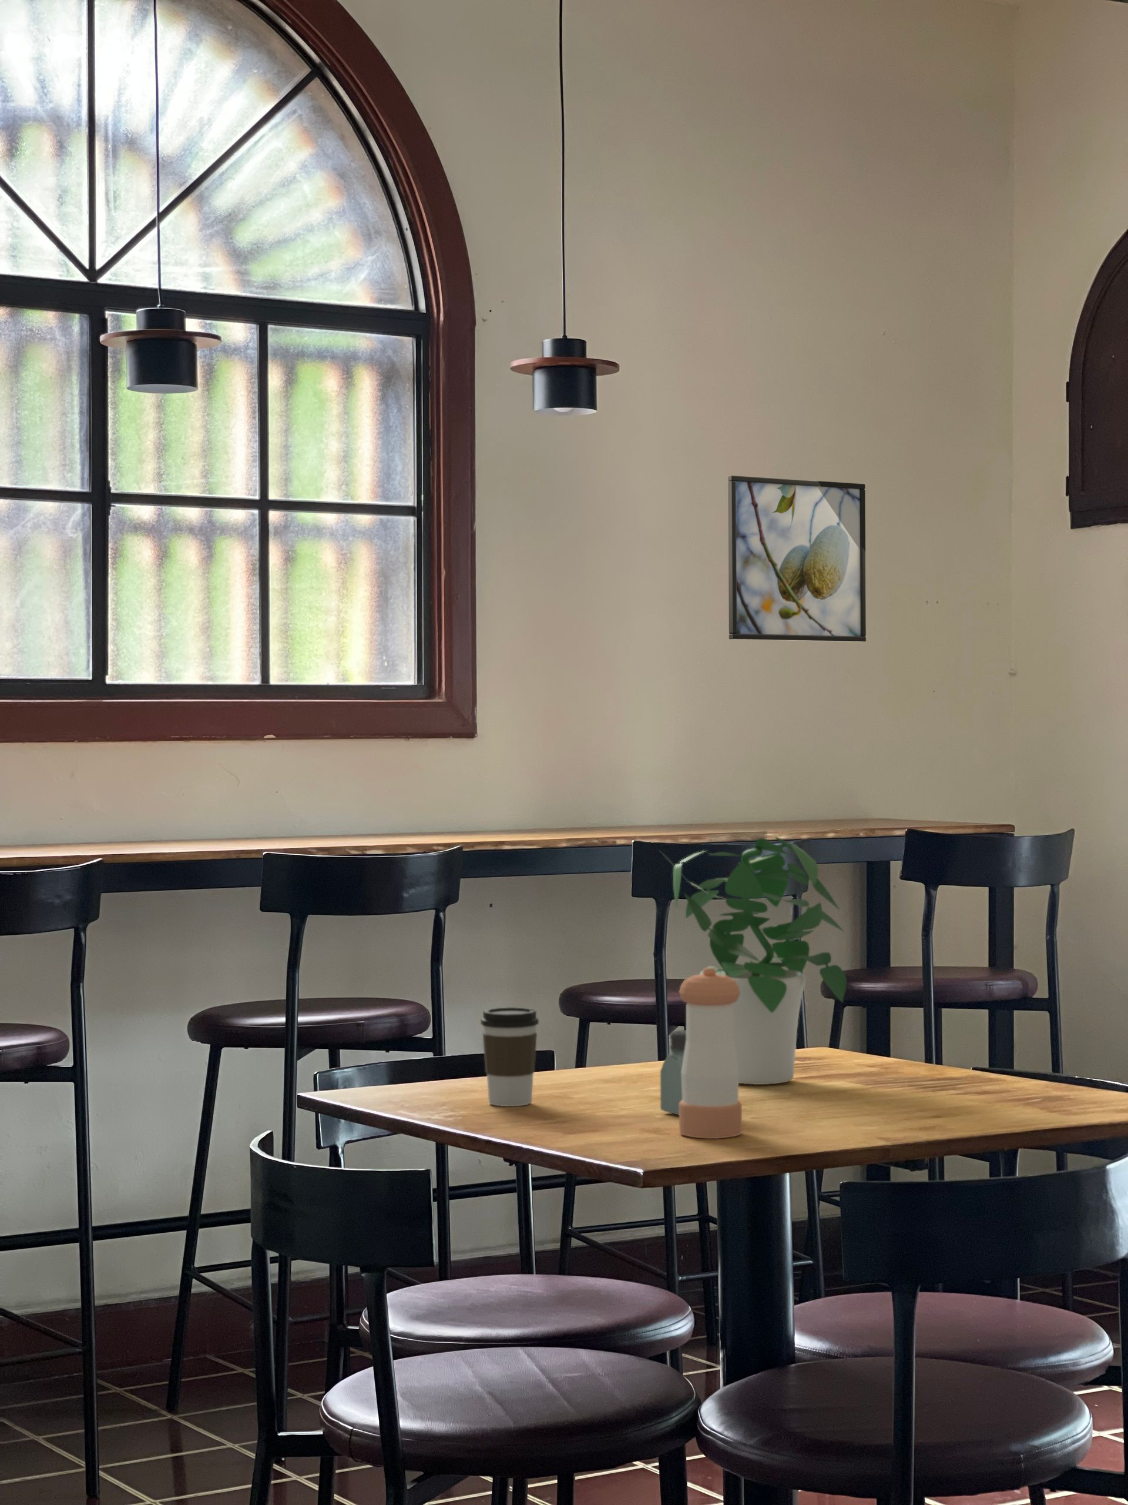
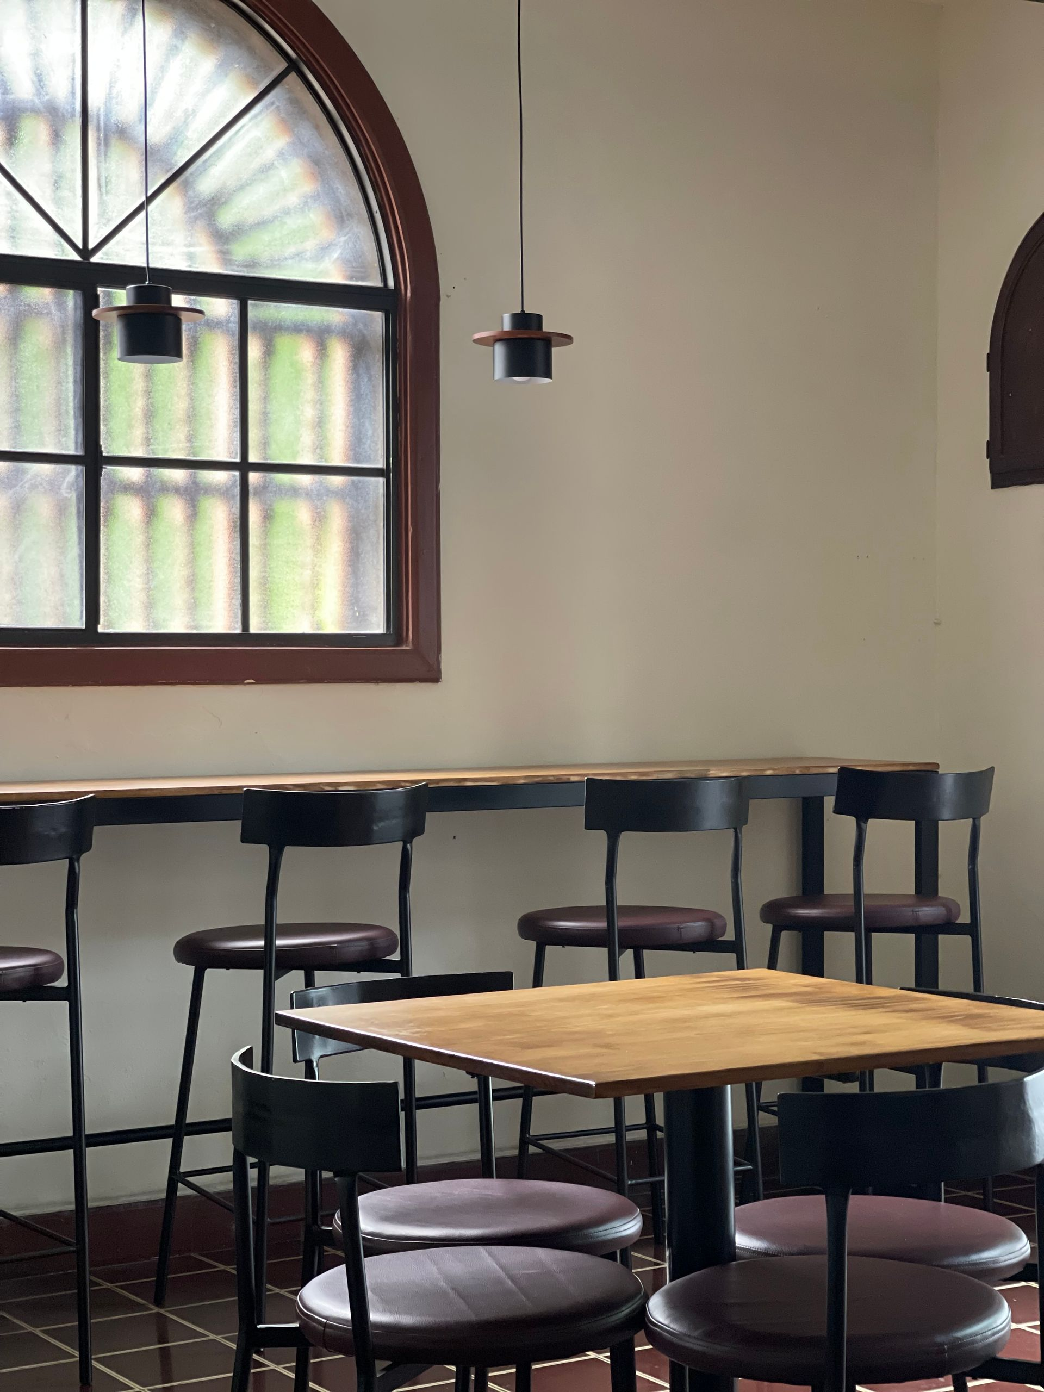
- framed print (797, 561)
- saltshaker (681, 1070)
- potted plant (758, 959)
- pepper shaker (710, 1050)
- coffee cup (509, 1056)
